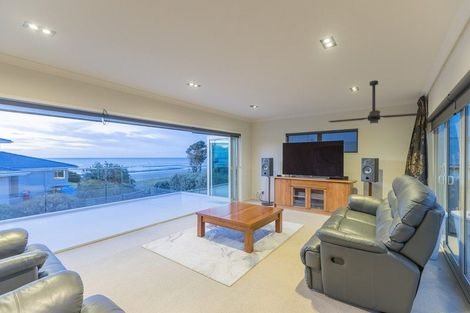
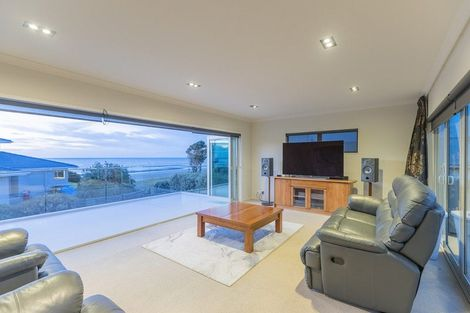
- ceiling fan (373, 101)
